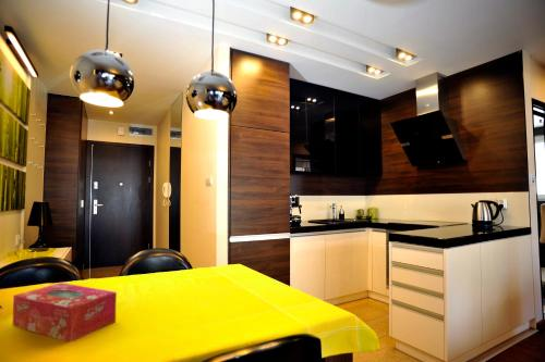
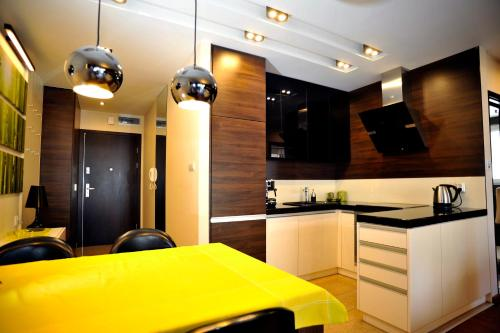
- tissue box (64, 309)
